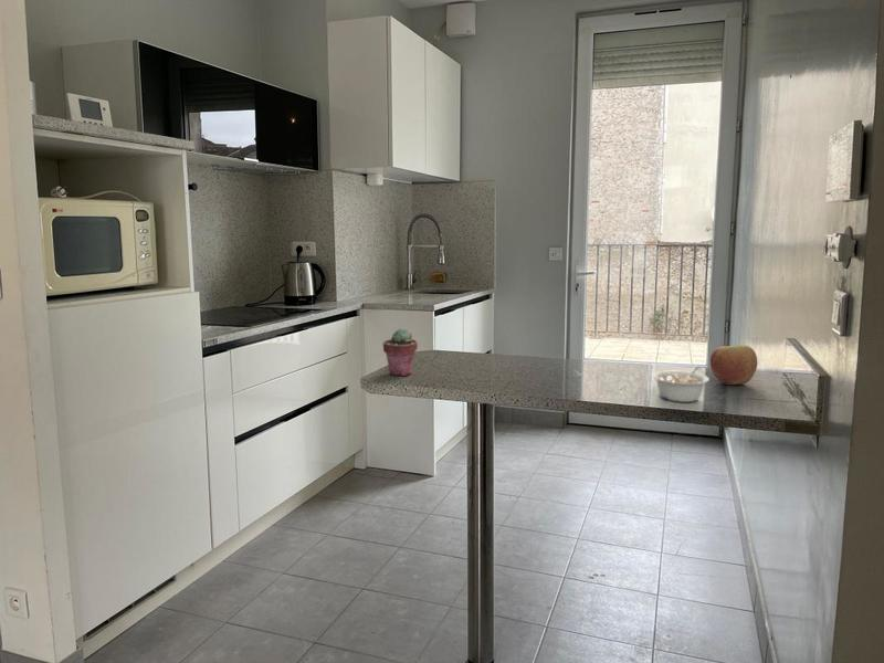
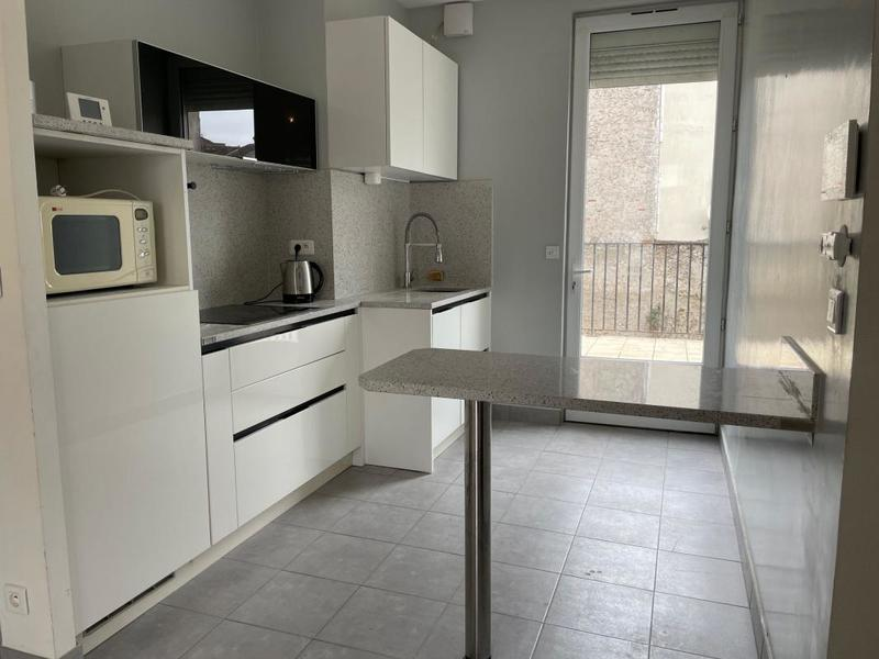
- apple (733, 364)
- potted succulent (400, 350)
- legume (680, 383)
